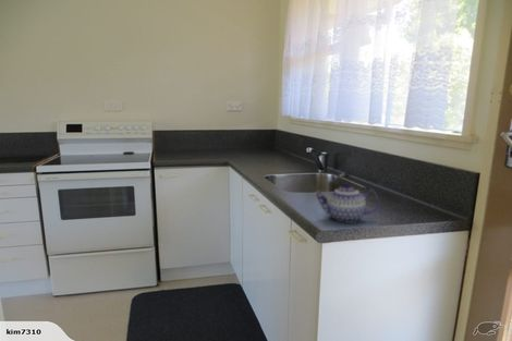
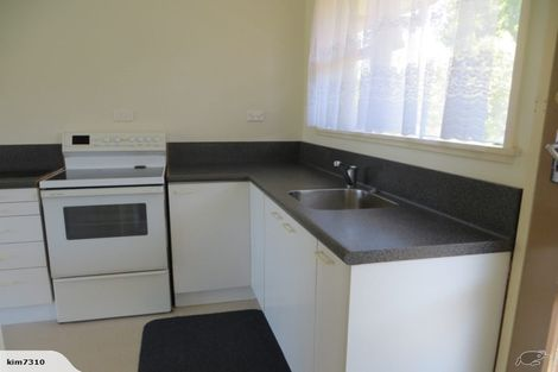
- teapot (346, 200)
